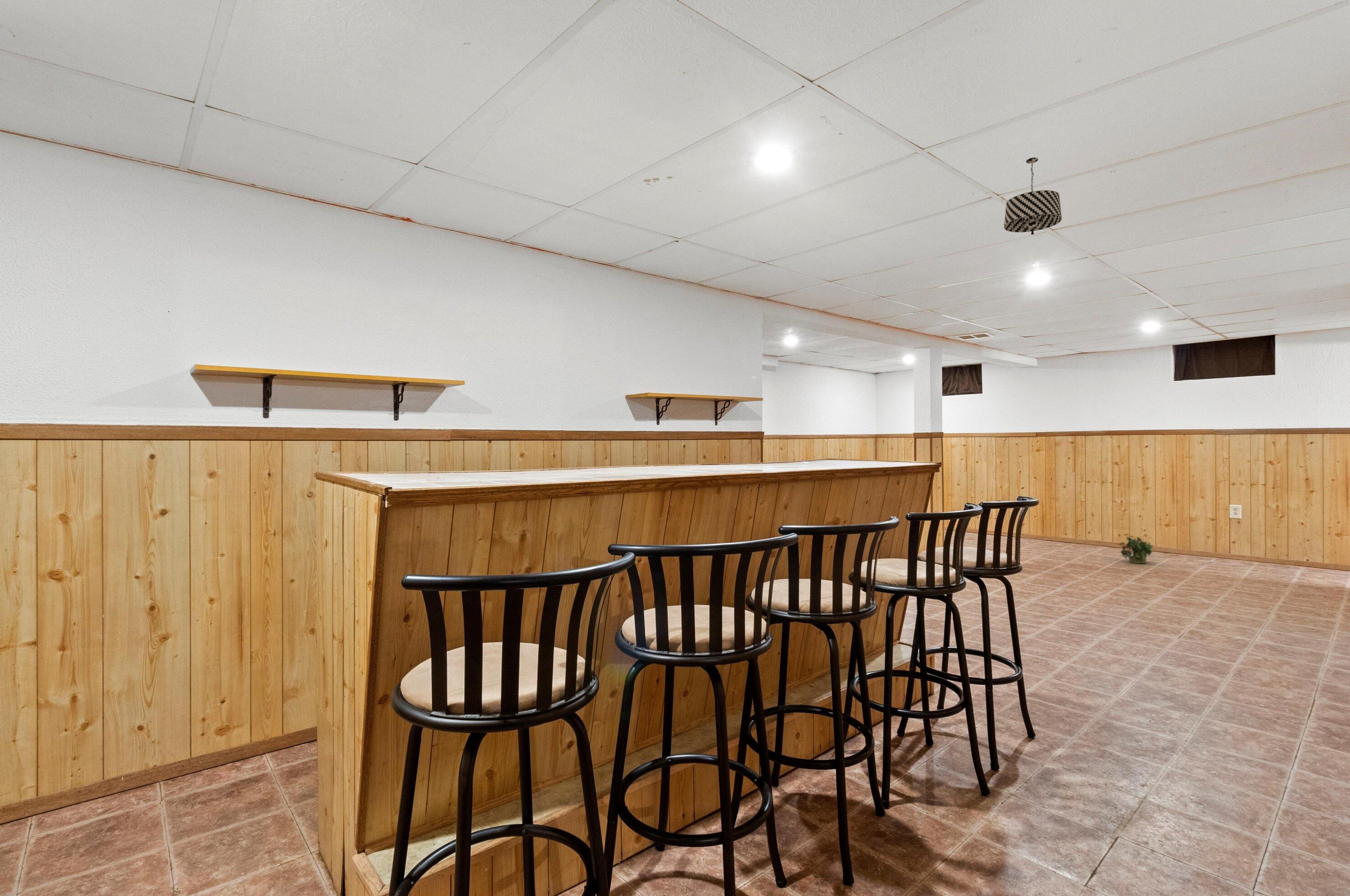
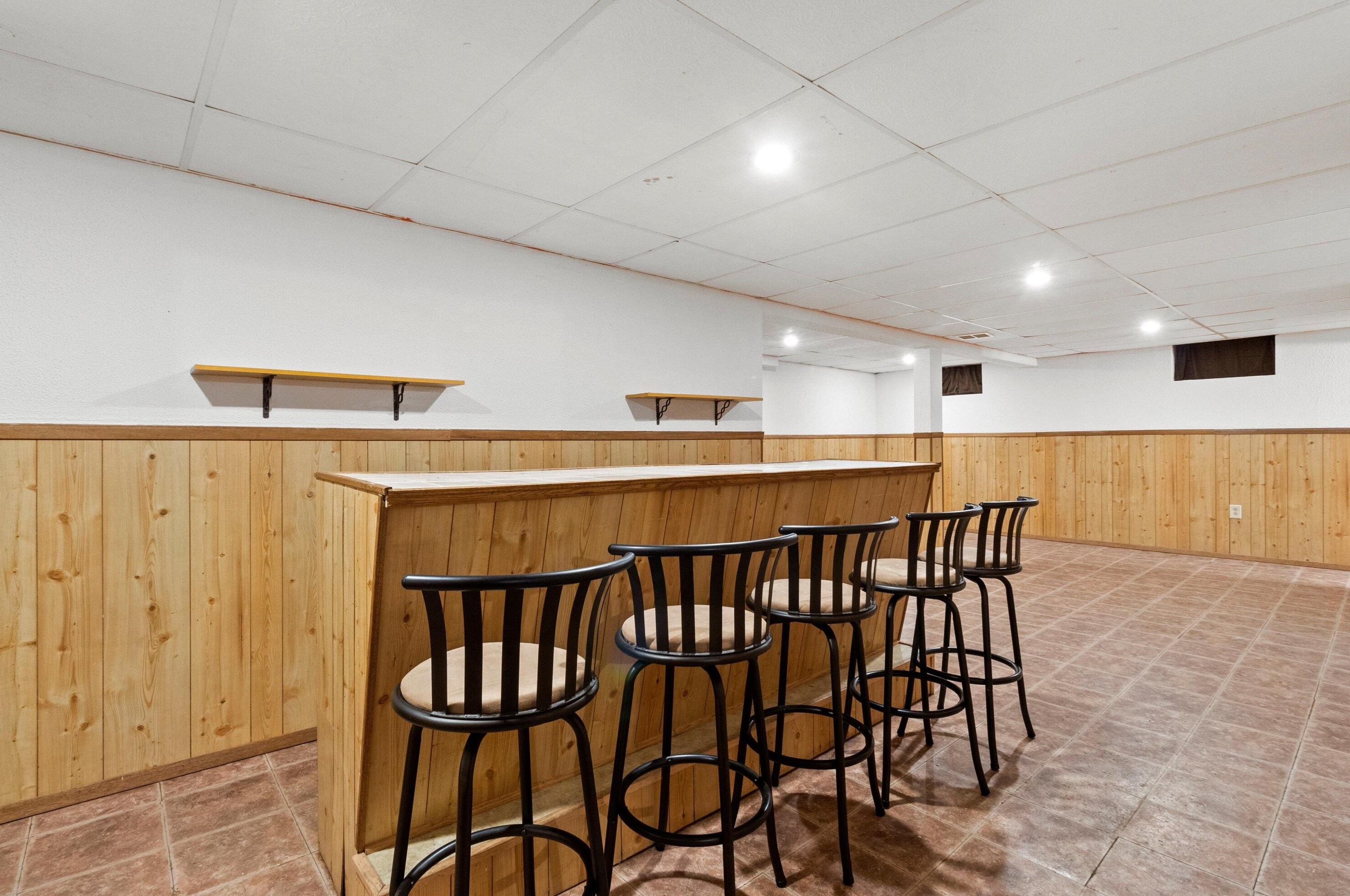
- pendant light (1032, 197)
- potted plant (1138, 548)
